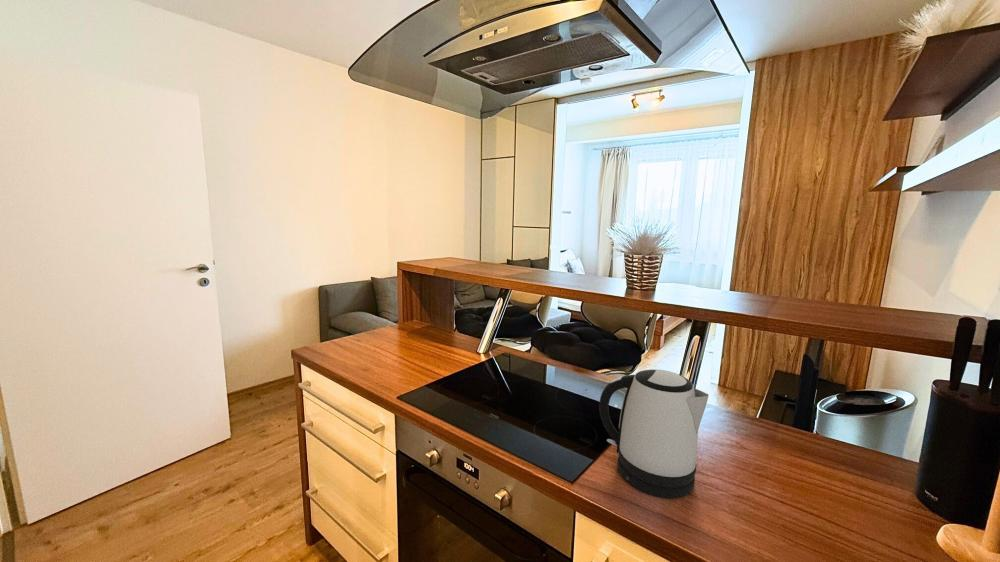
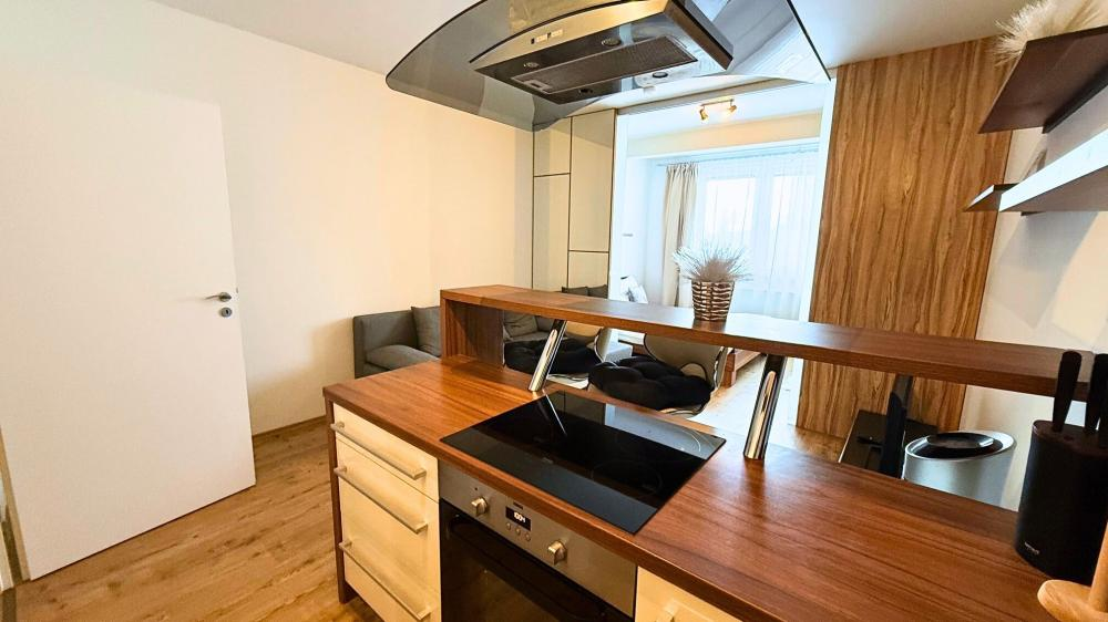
- kettle (647, 421)
